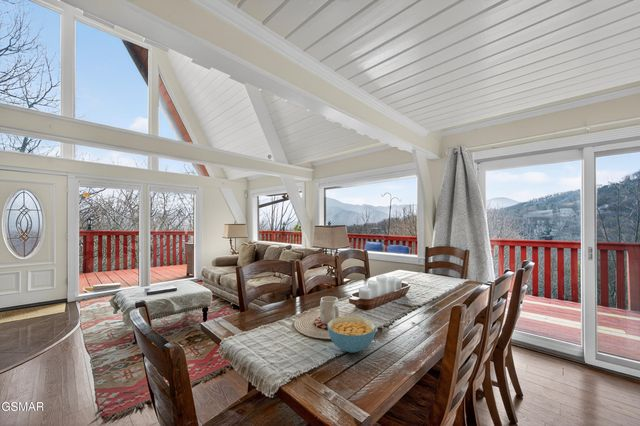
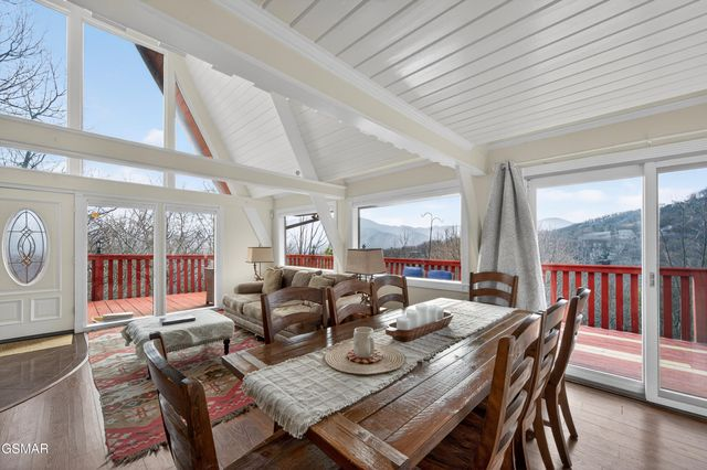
- cereal bowl (351, 337)
